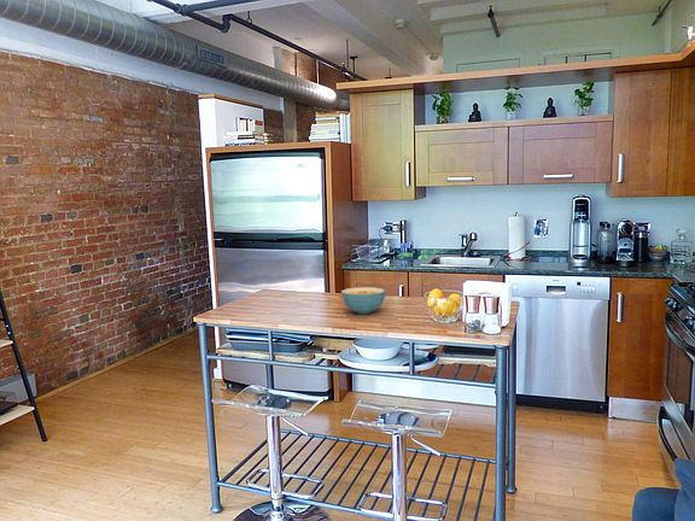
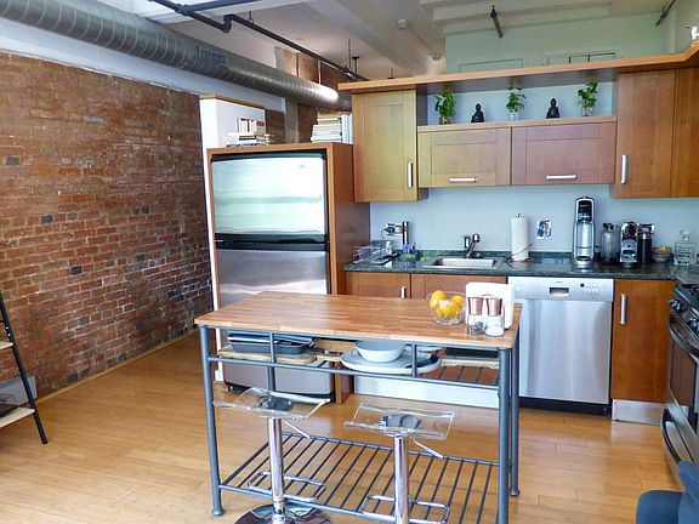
- cereal bowl (363, 302)
